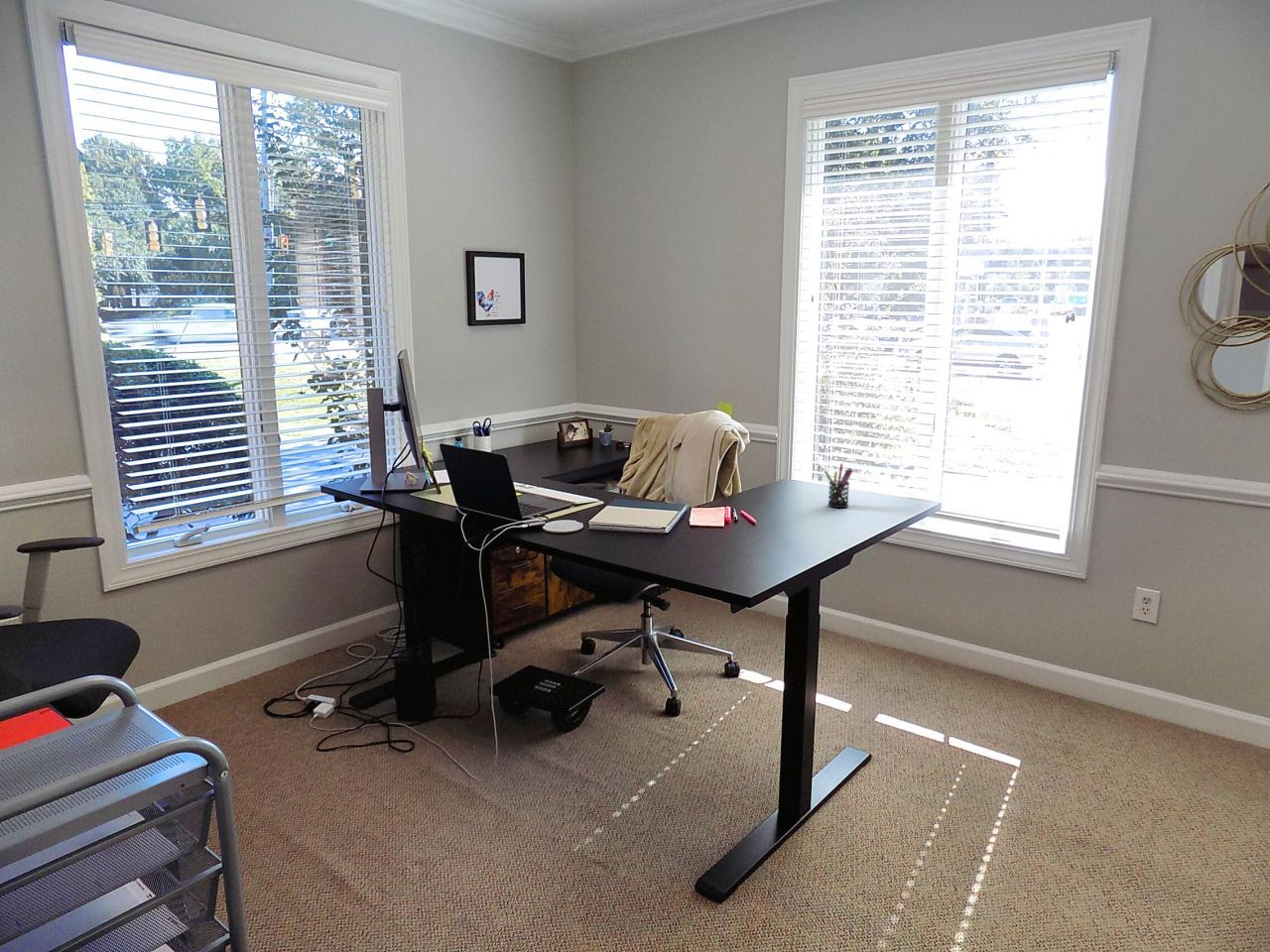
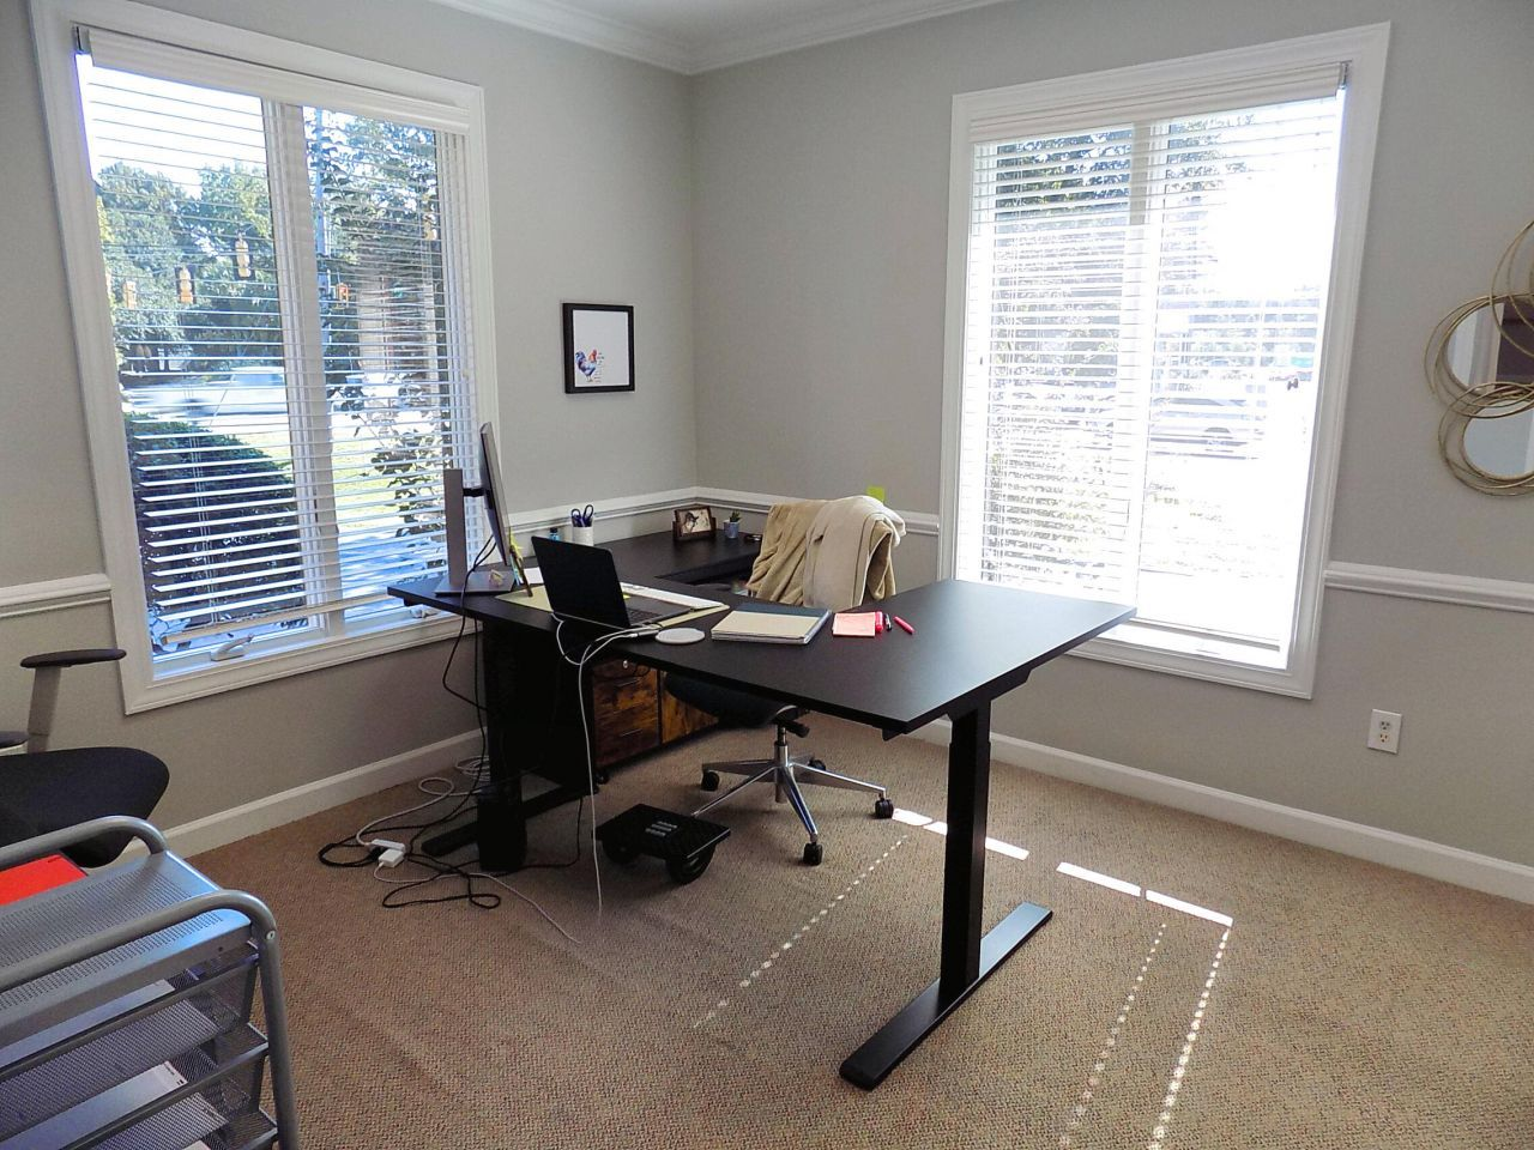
- pen holder (836, 484)
